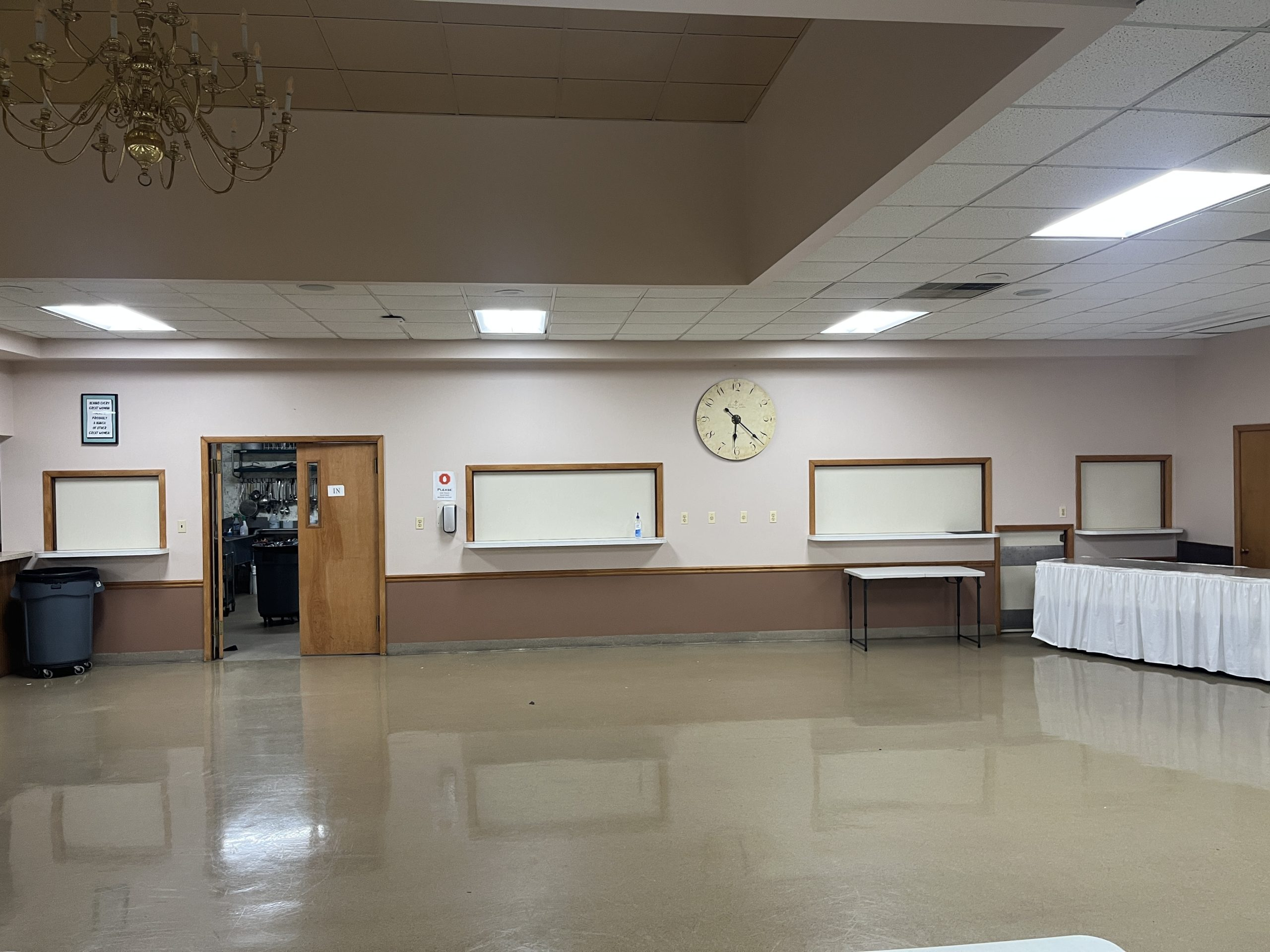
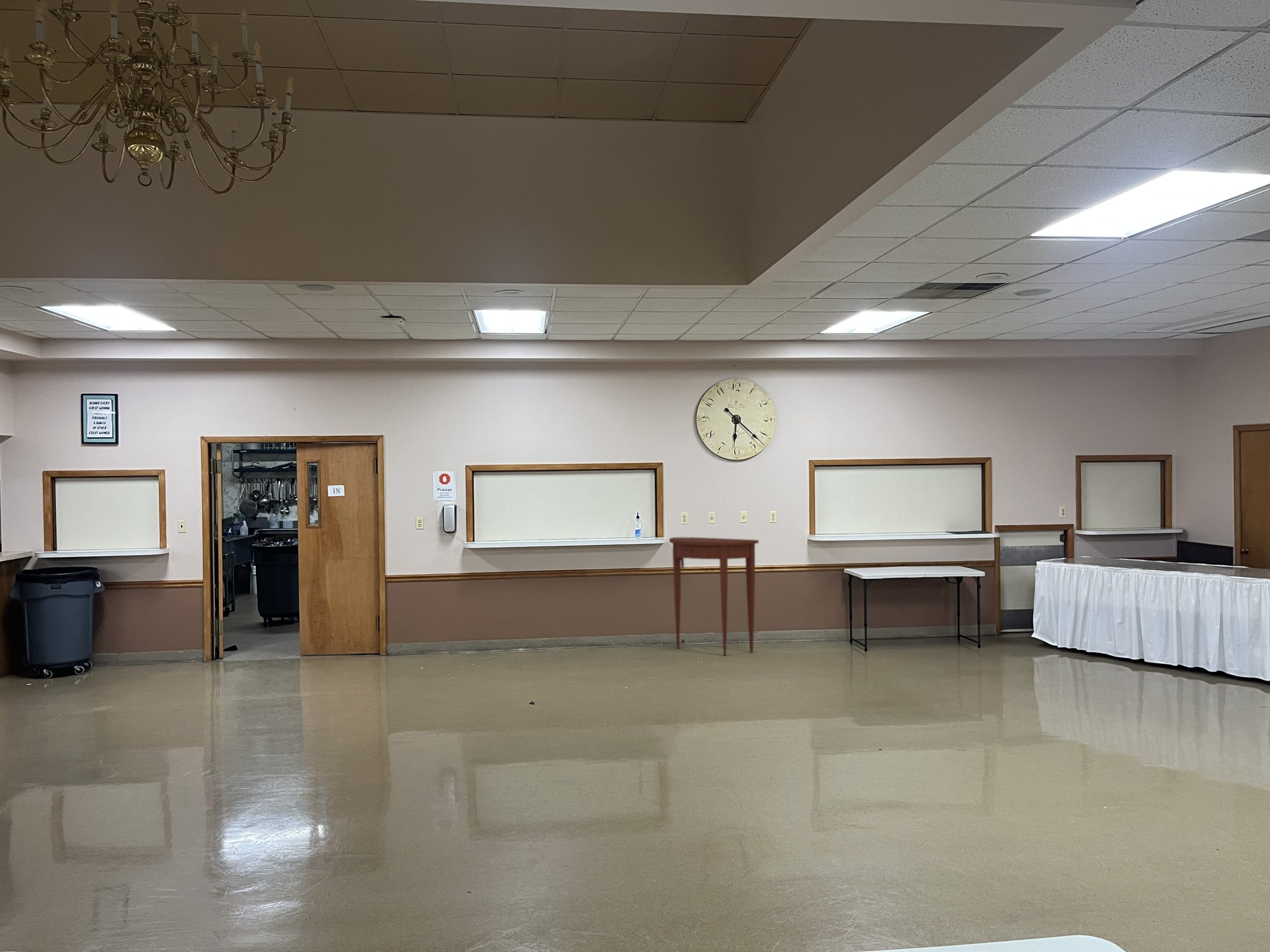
+ console table (720, 591)
